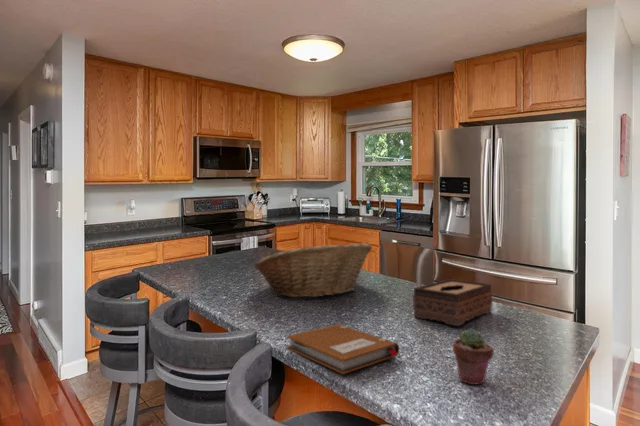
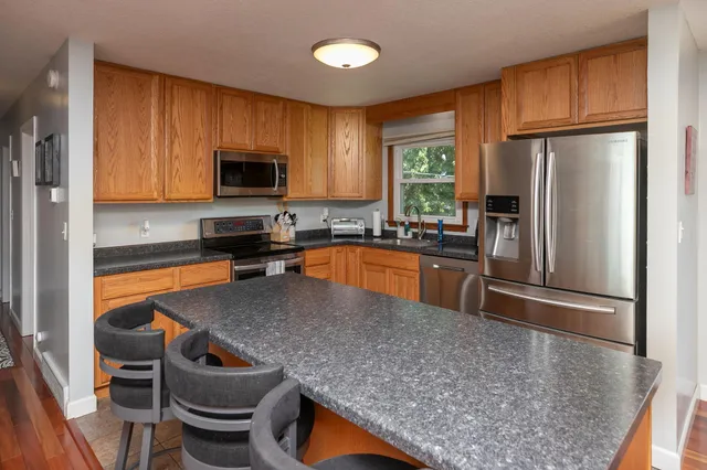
- tissue box (453, 300)
- notebook (343, 345)
- potted succulent (472, 354)
- fruit basket (315, 266)
